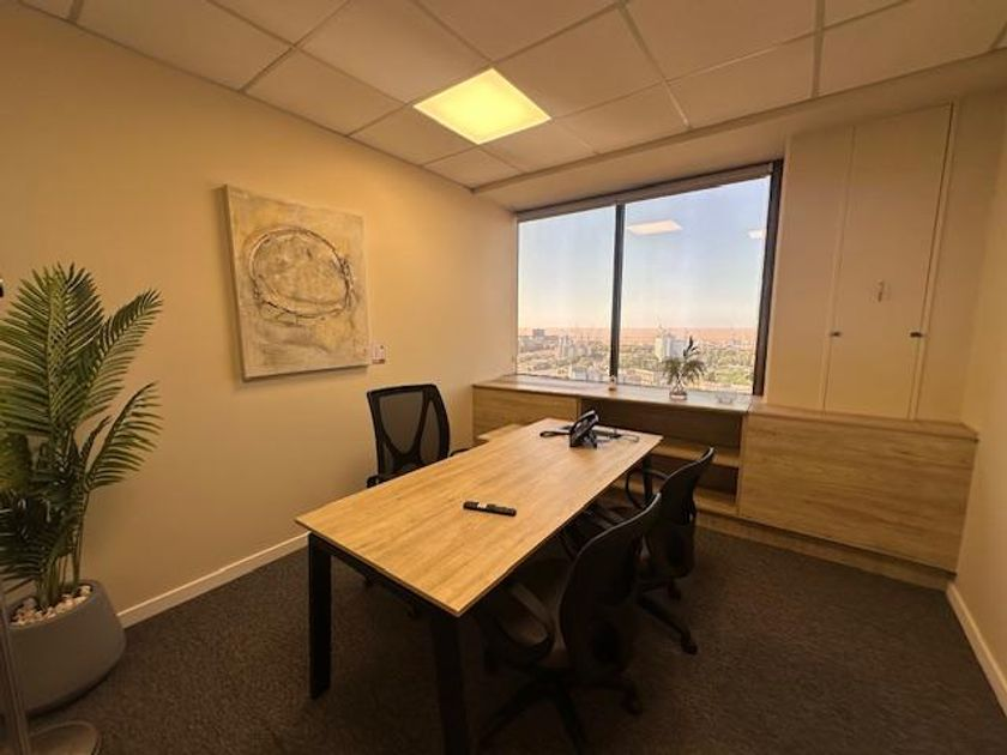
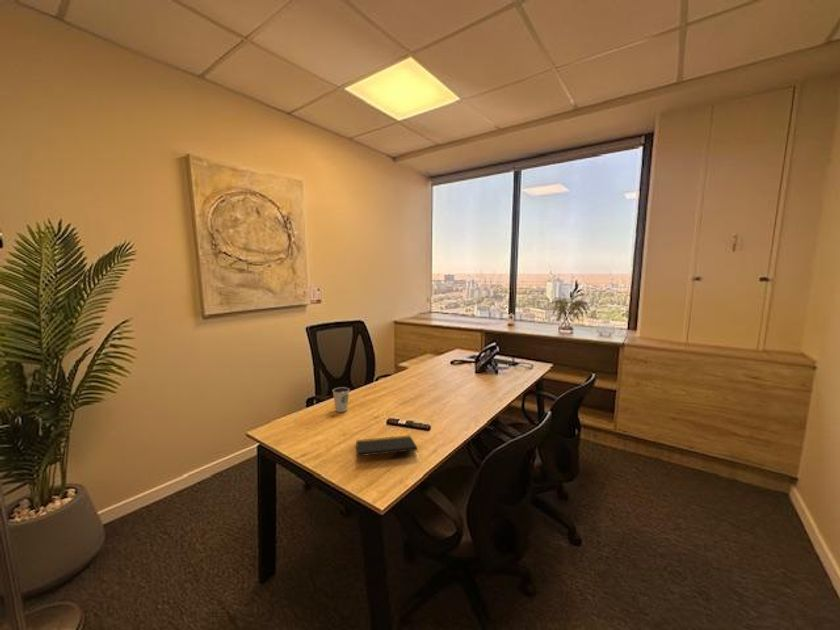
+ notepad (385, 445)
+ dixie cup (341, 400)
